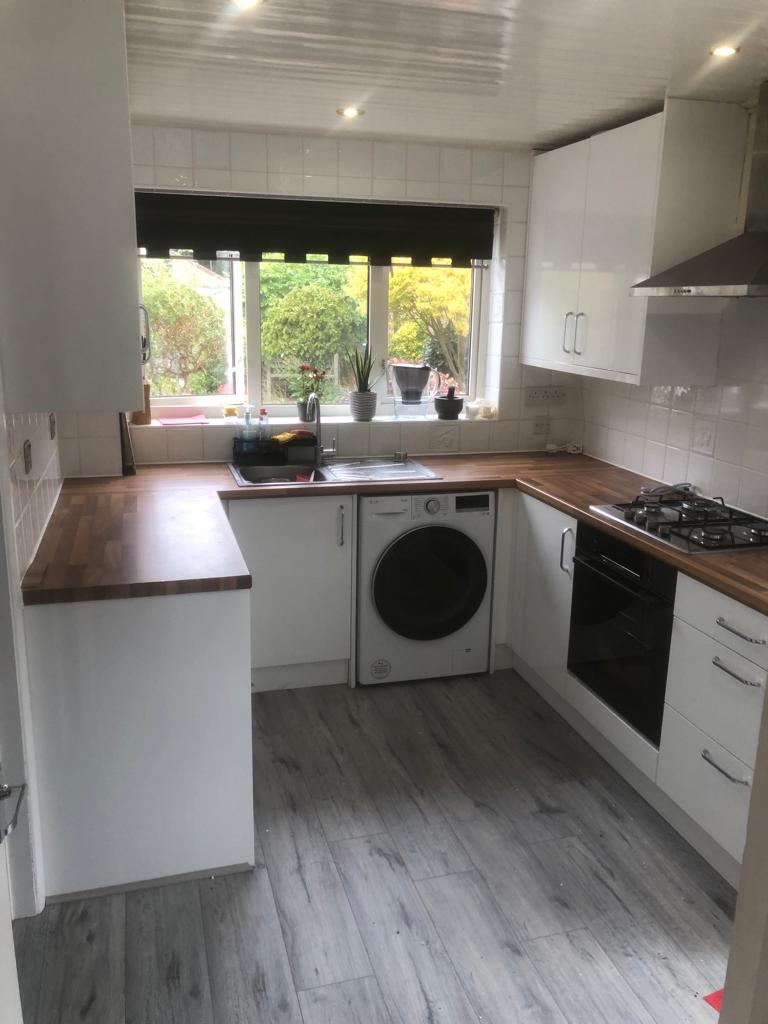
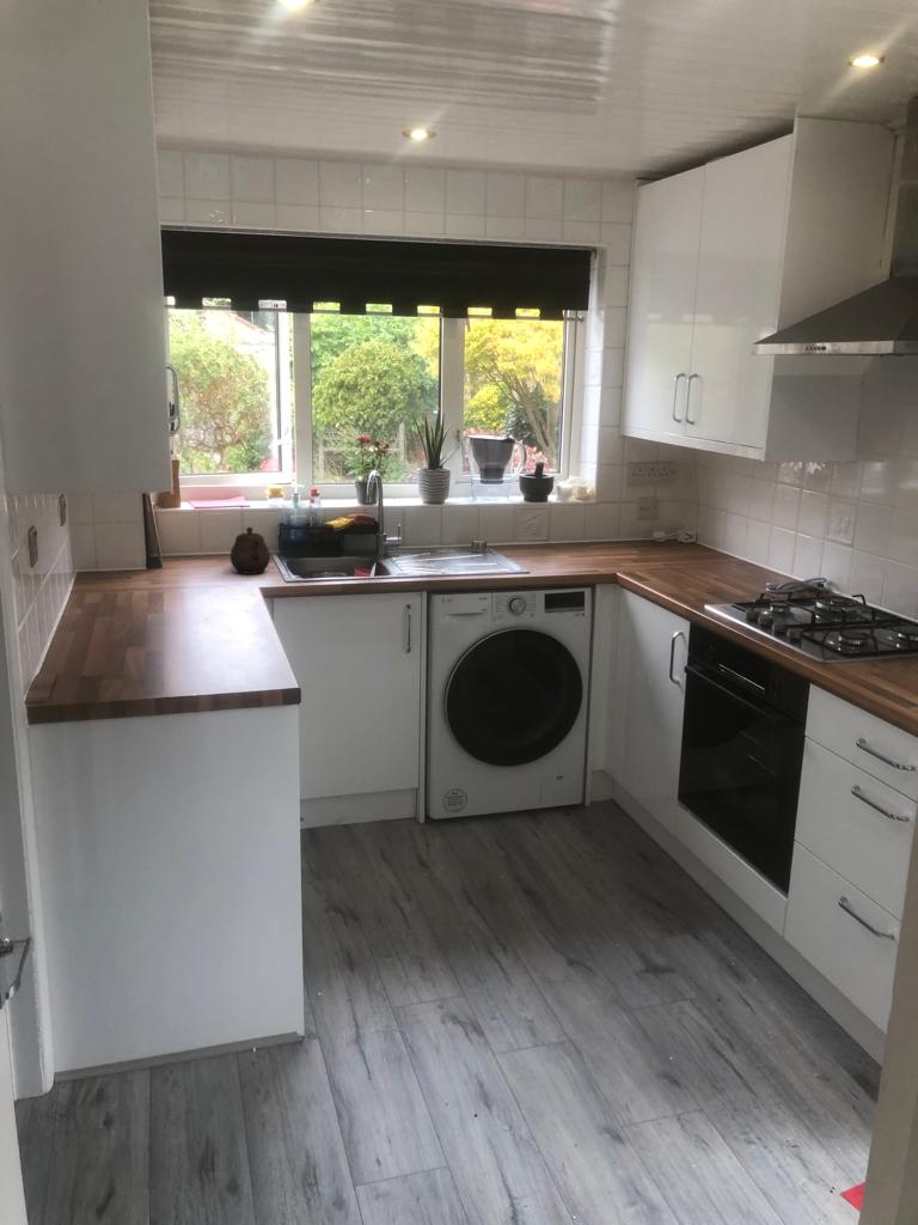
+ teapot (249, 549)
